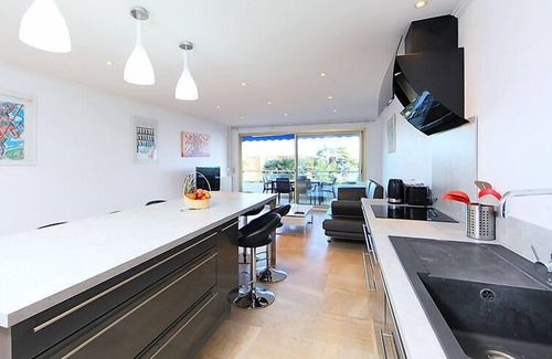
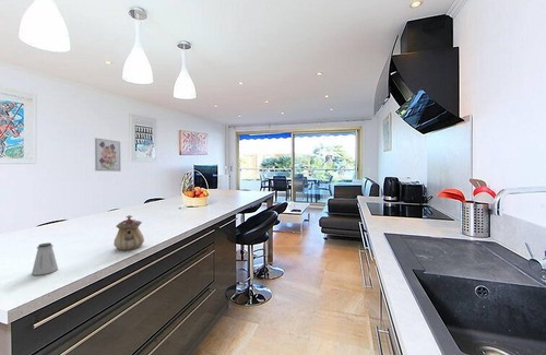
+ teapot (129, 230)
+ wall art (108, 155)
+ saltshaker (45, 257)
